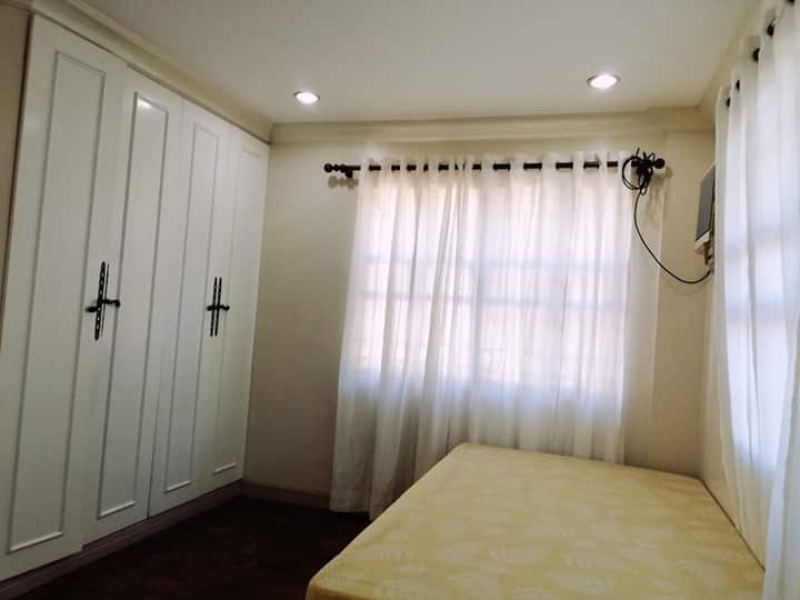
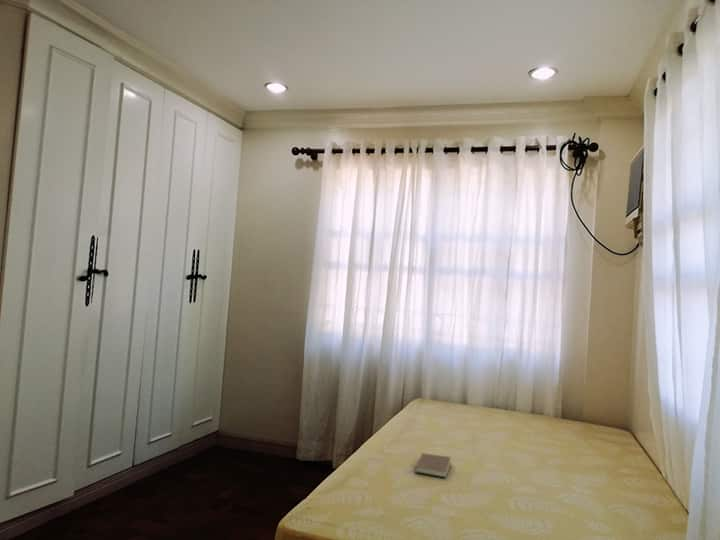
+ book (428, 463)
